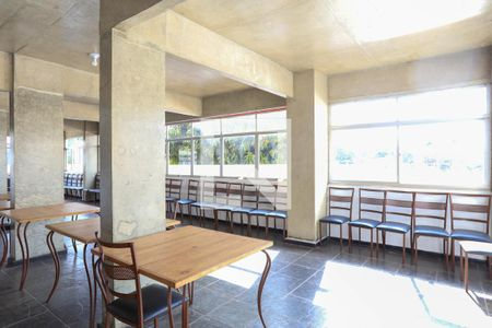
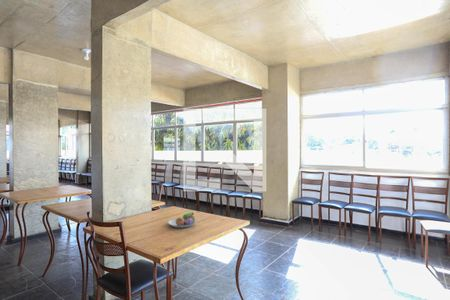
+ fruit bowl (183, 218)
